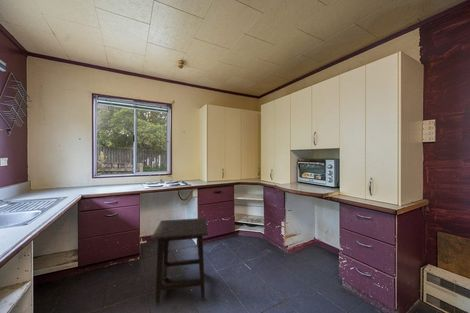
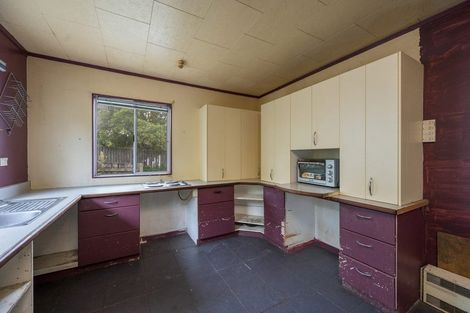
- side table (182, 260)
